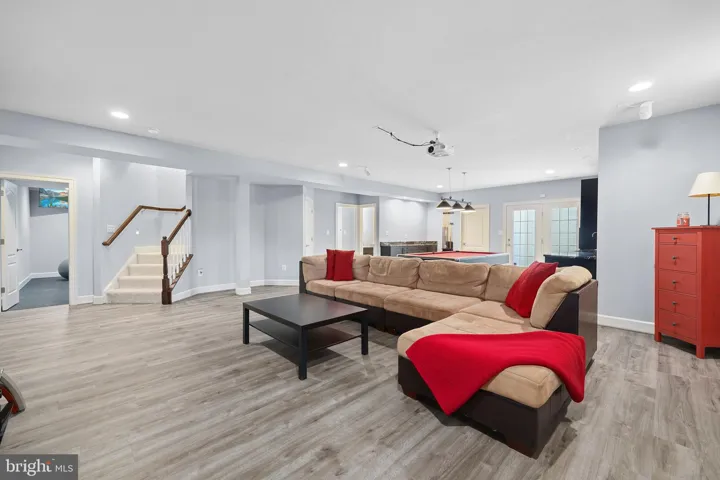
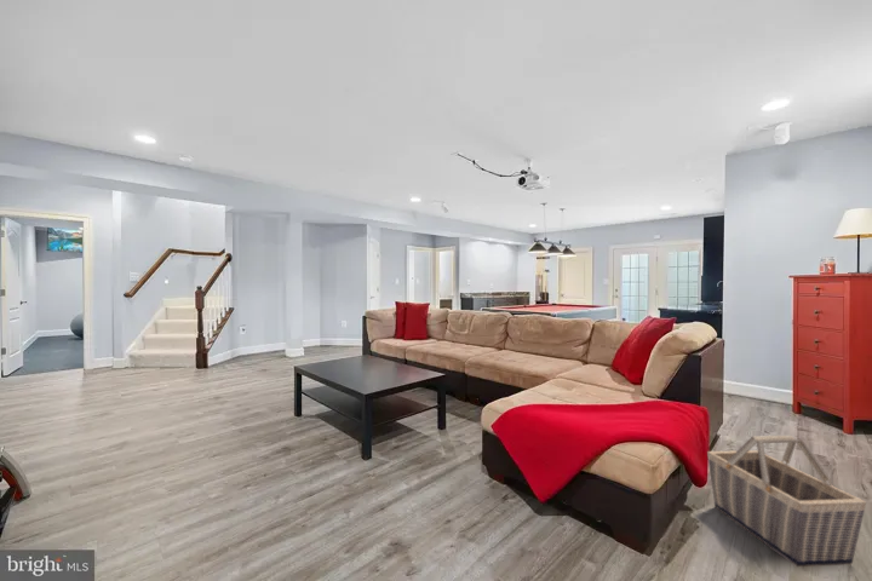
+ basket (775, 484)
